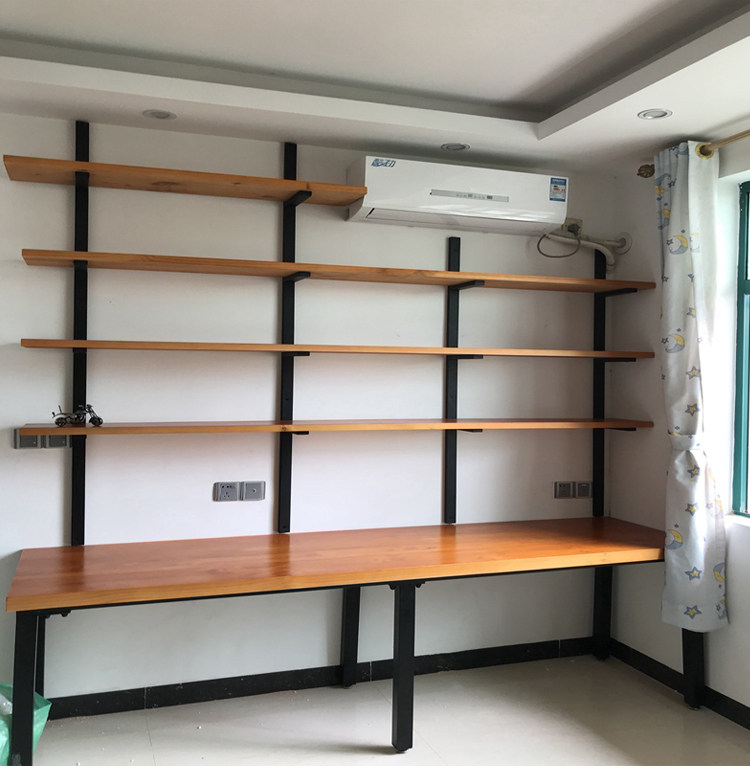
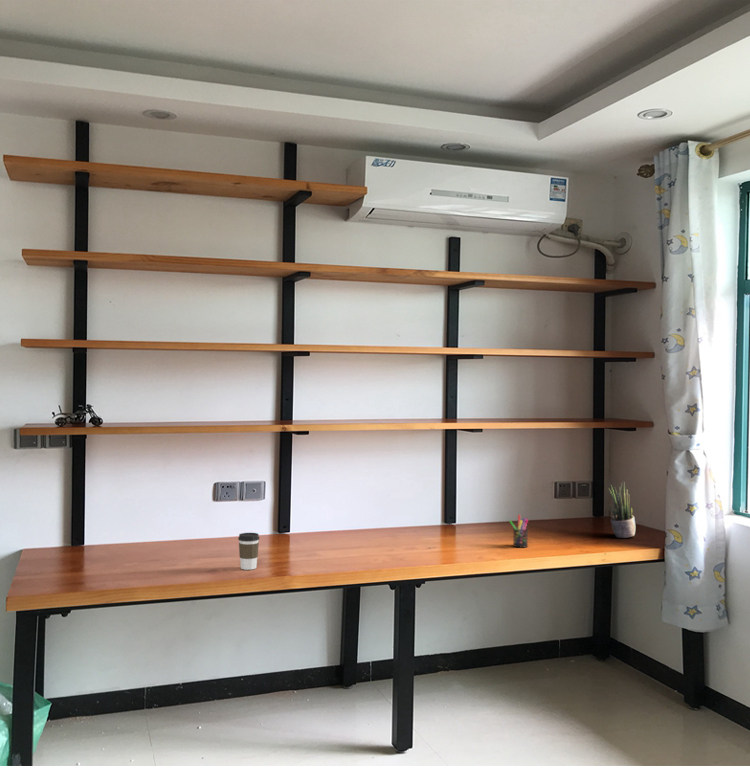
+ potted plant (620, 508)
+ coffee cup (248, 551)
+ pen holder (518, 530)
